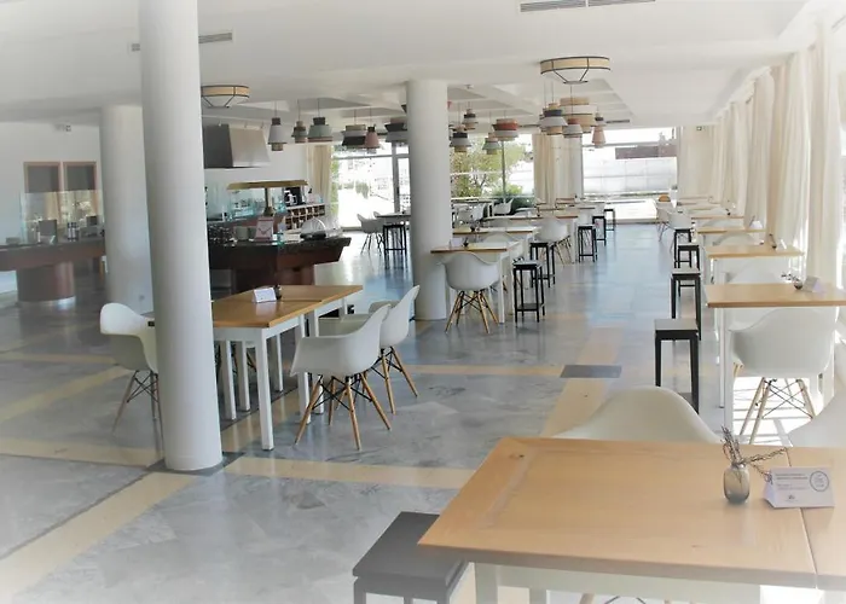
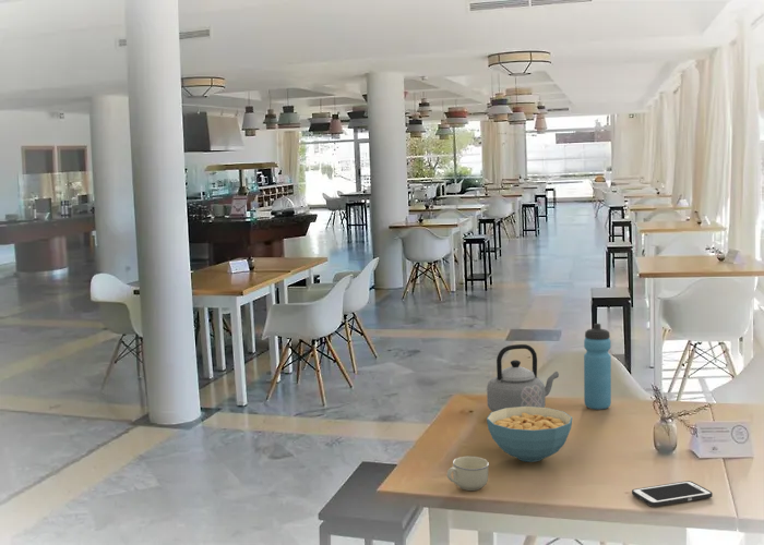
+ cup (466, 475)
+ water bottle (597, 365)
+ cereal bowl (529, 437)
+ teapot (523, 378)
+ cell phone (671, 493)
